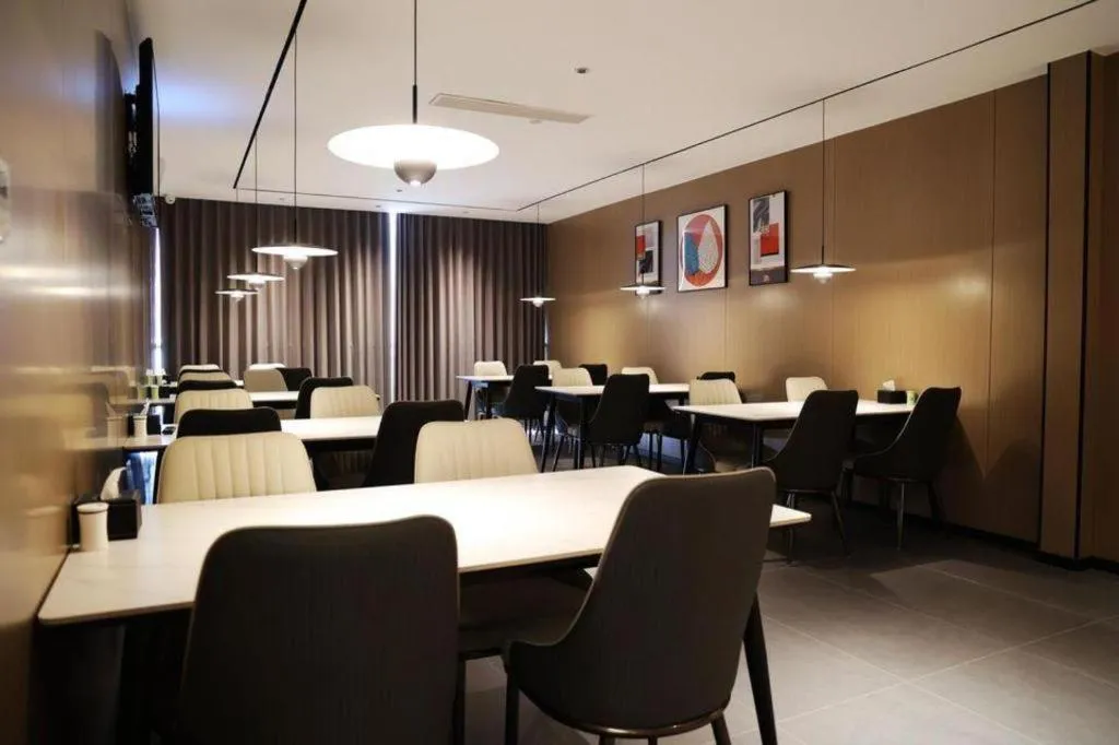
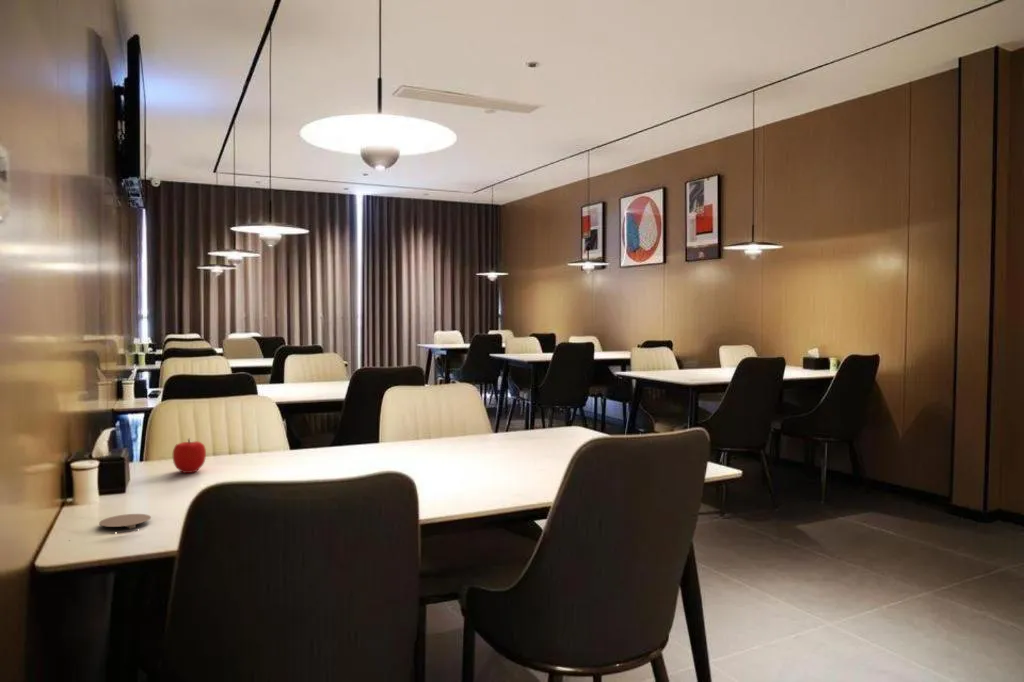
+ coaster (125, 523)
+ fruit (189, 455)
